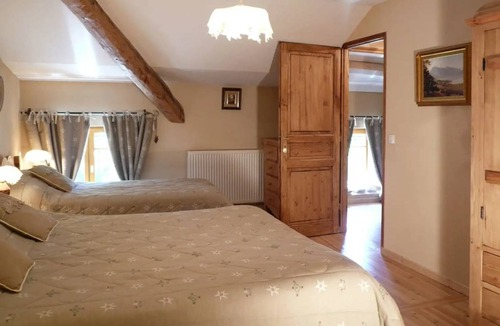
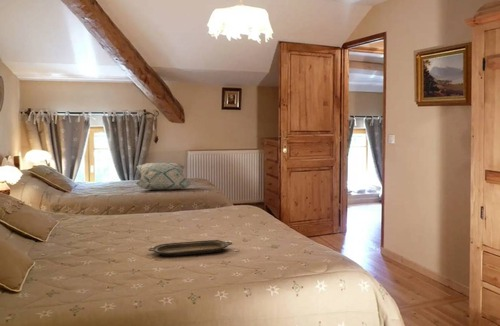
+ serving tray (191, 248)
+ decorative pillow (162, 175)
